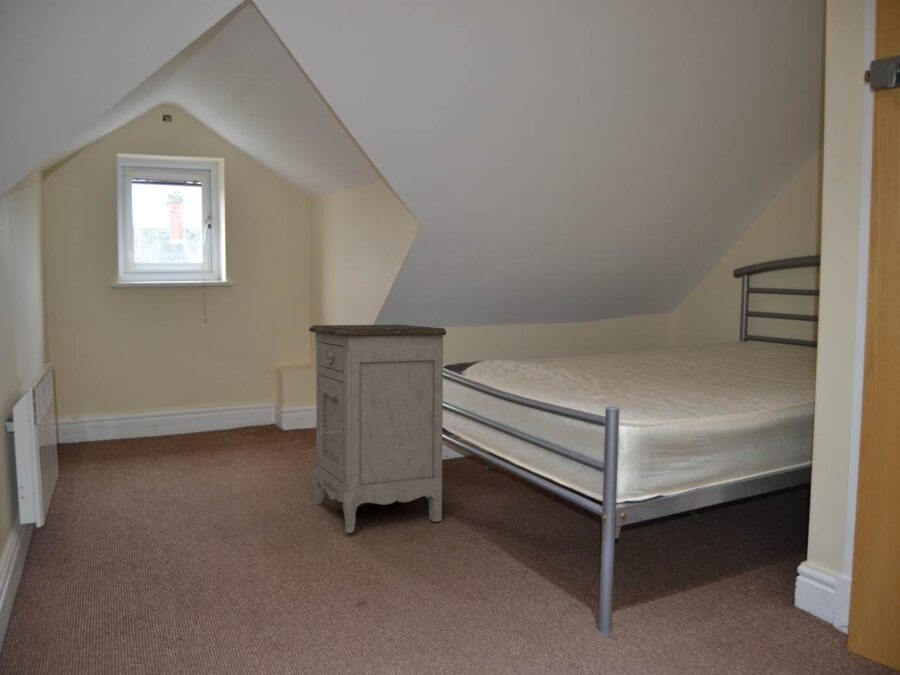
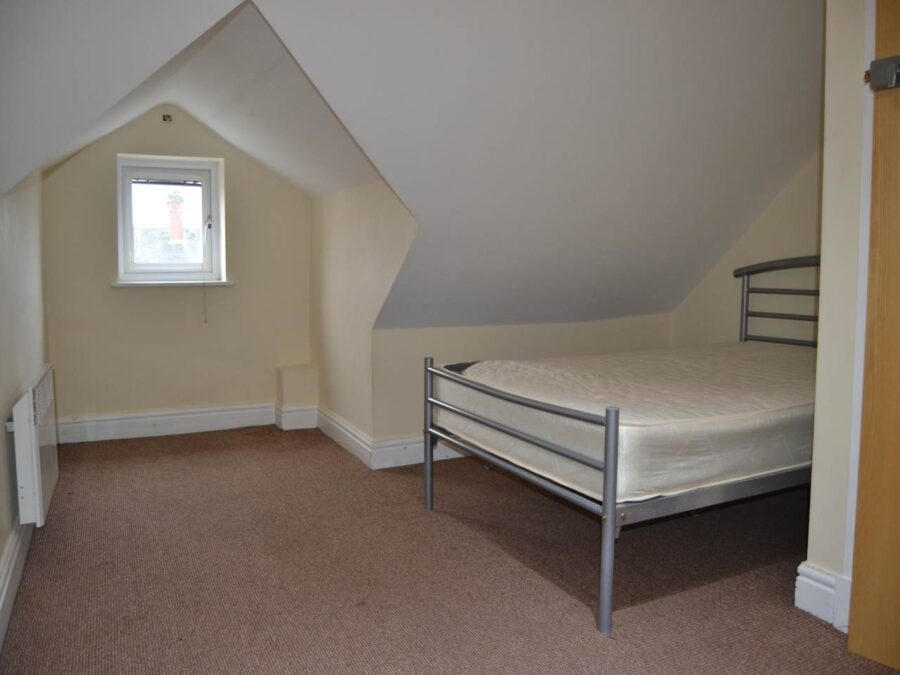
- nightstand (367, 420)
